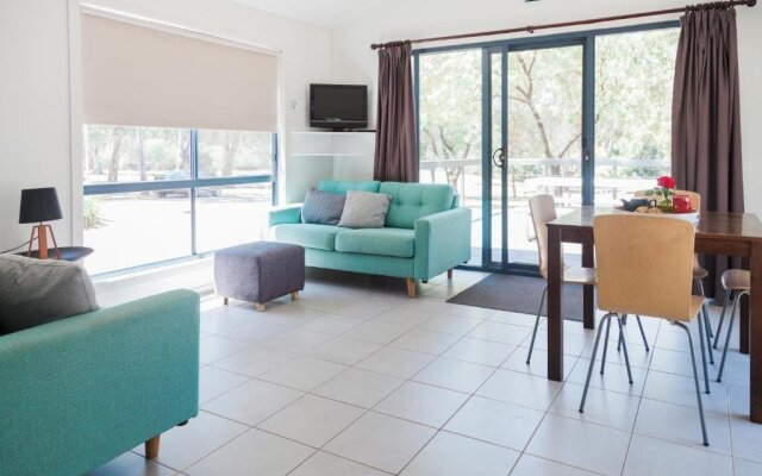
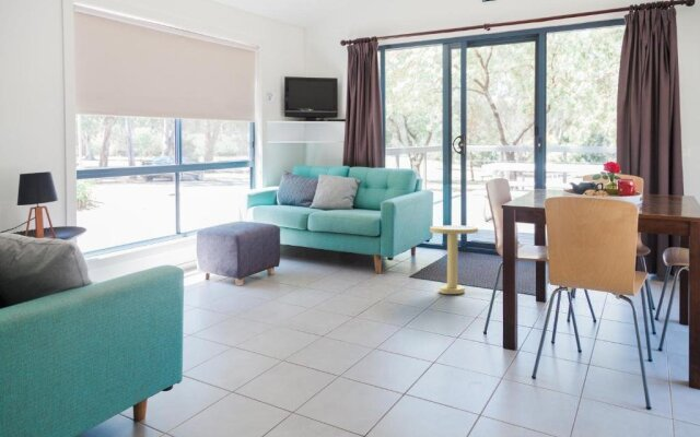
+ side table (453, 259)
